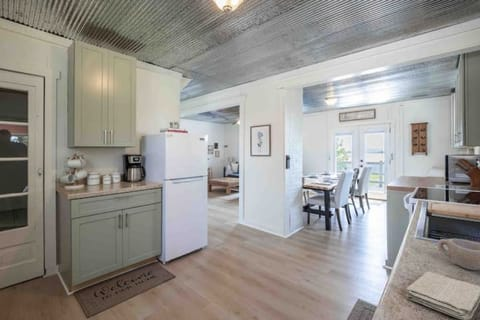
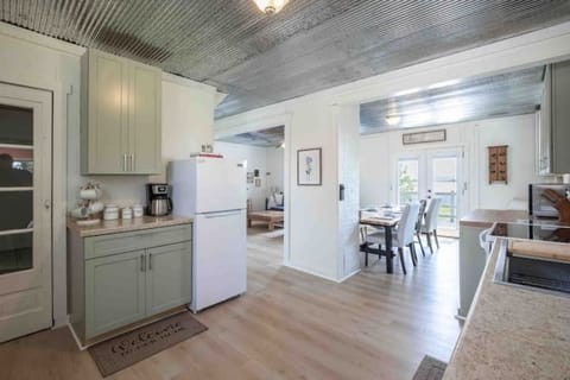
- washcloth (444, 291)
- cup (462, 254)
